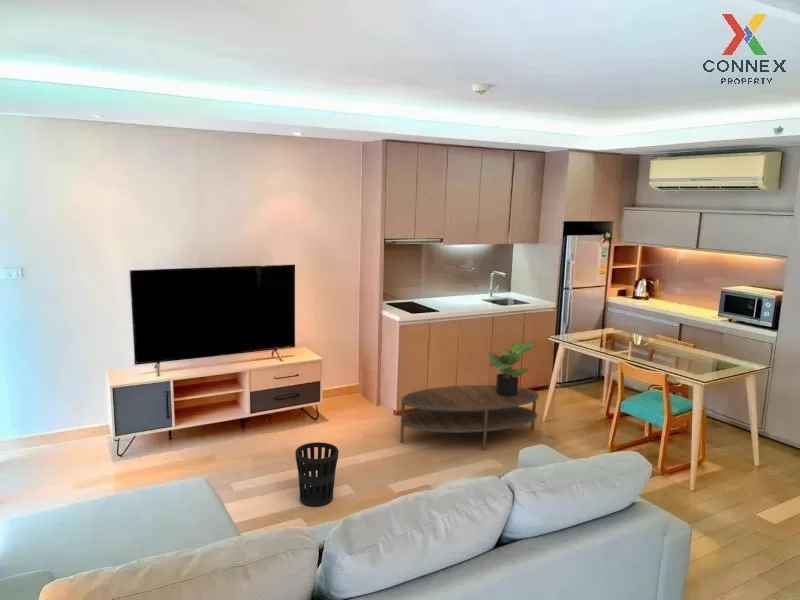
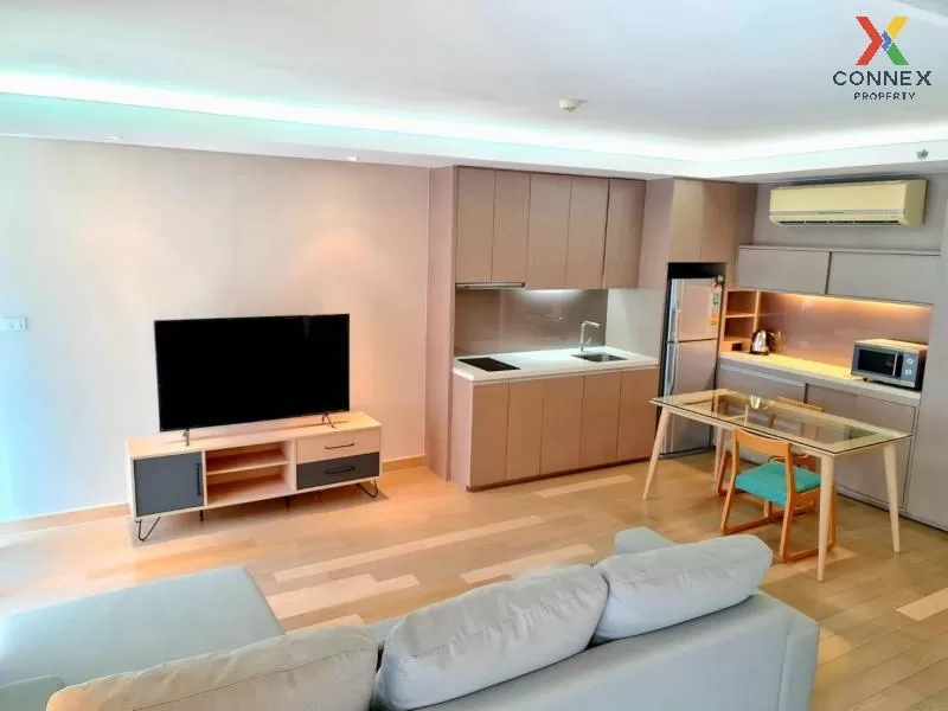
- wastebasket (317, 474)
- potted plant (511, 369)
- coffee table (470, 416)
